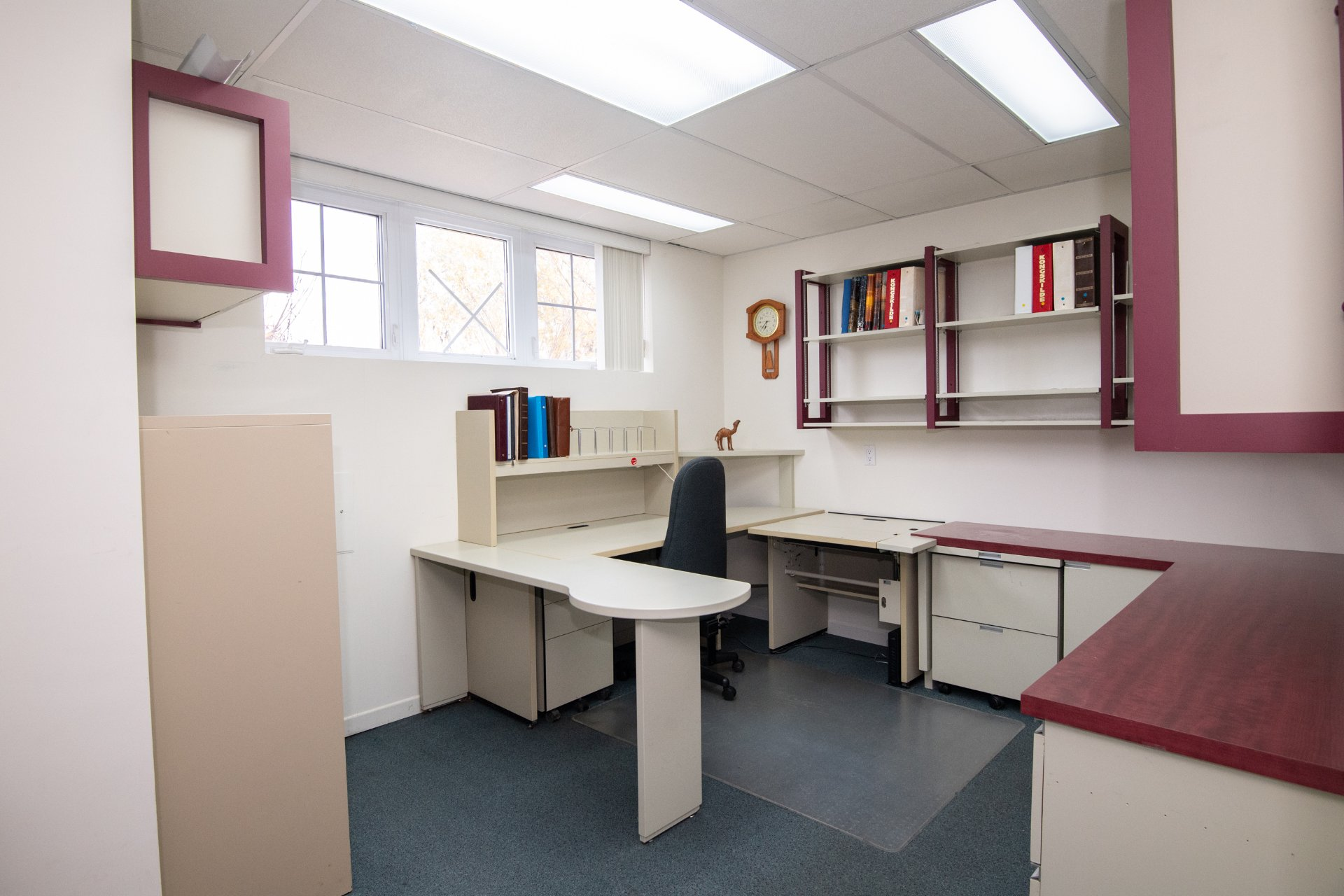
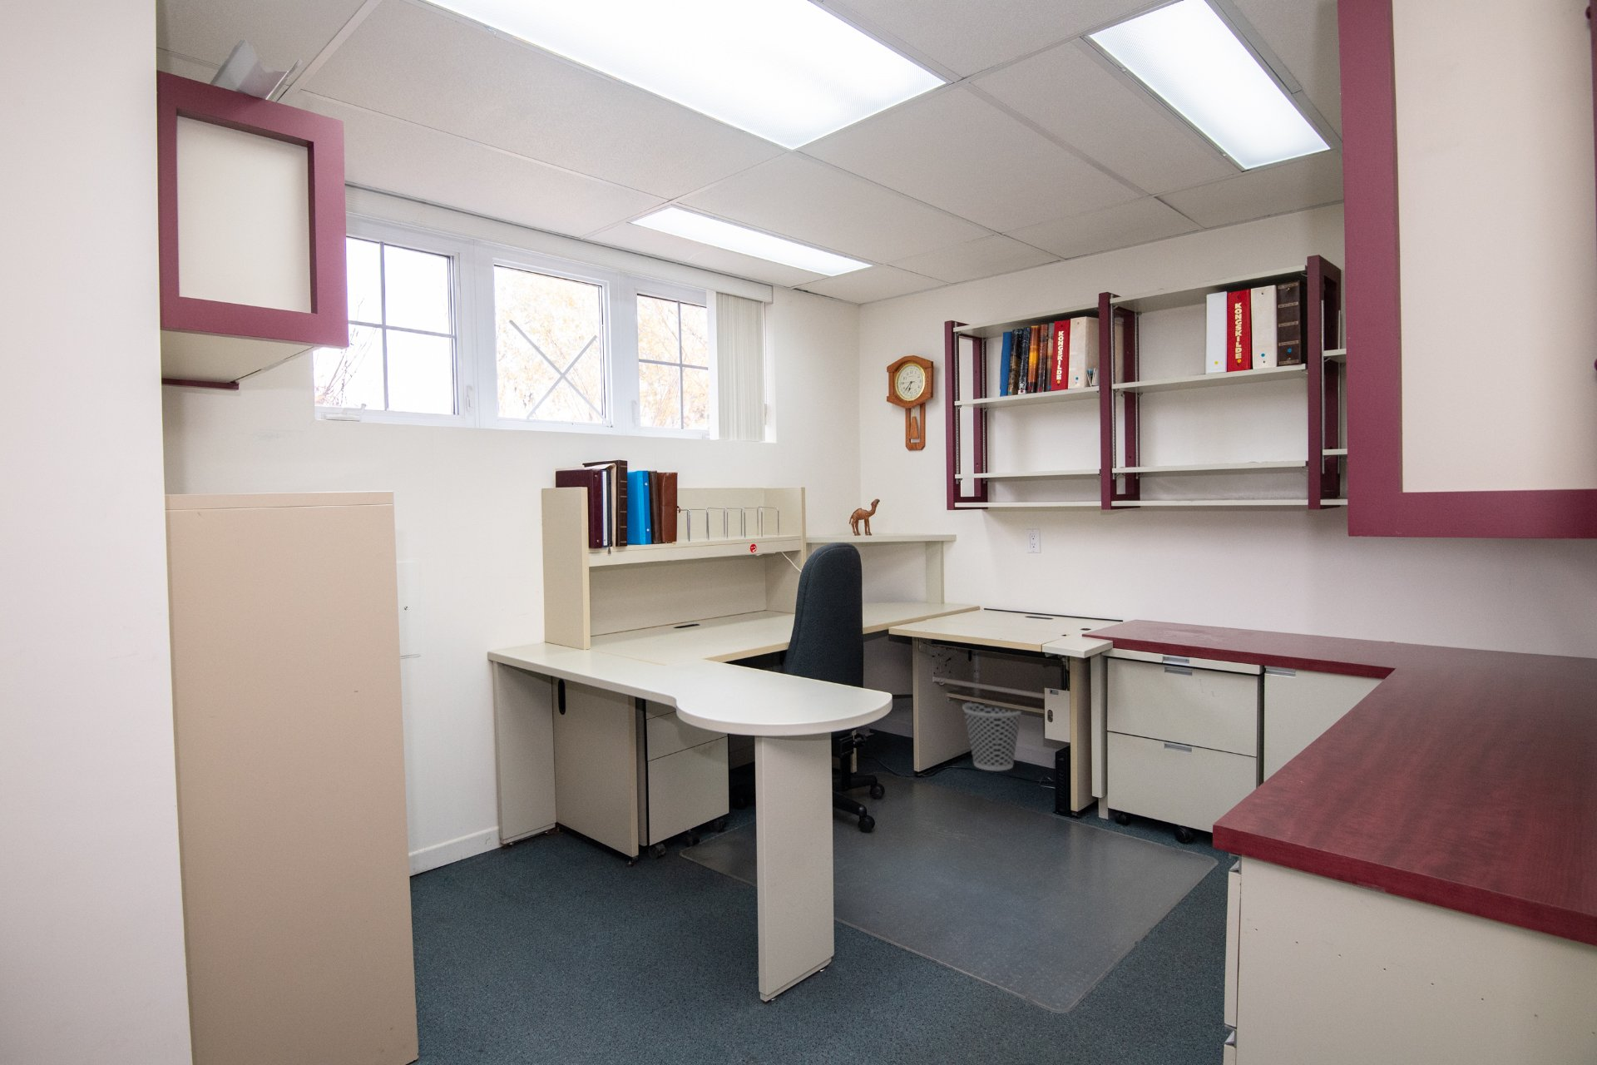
+ wastebasket (992, 736)
